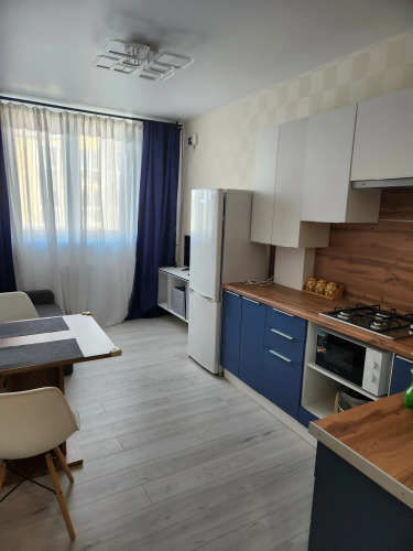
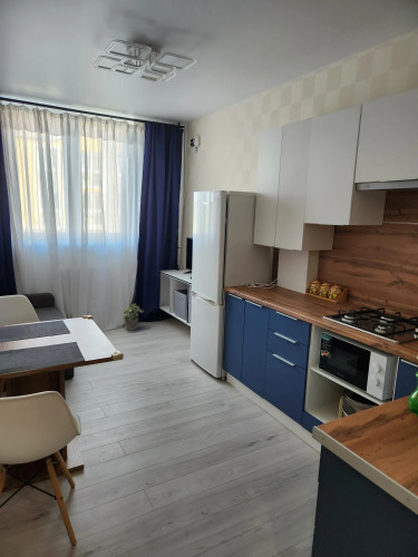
+ potted plant (132, 315)
